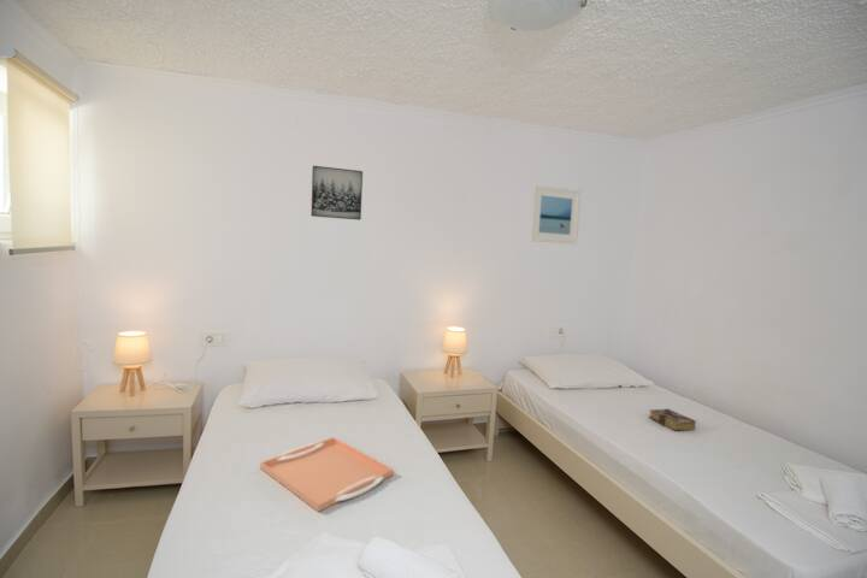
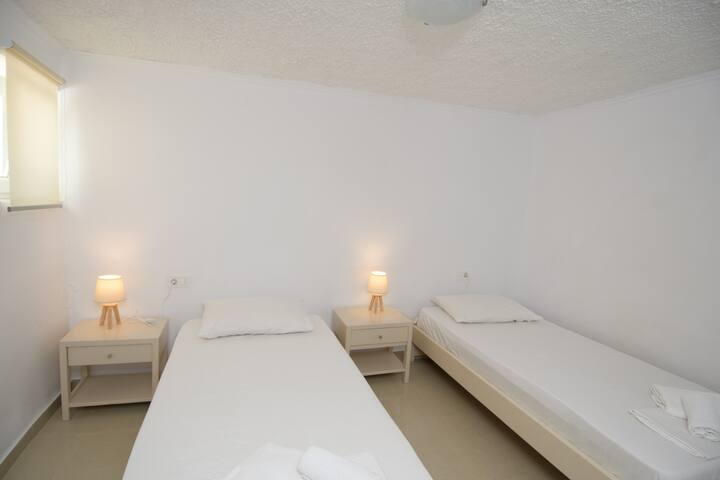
- book (671, 419)
- serving tray (326, 468)
- wall art (336, 193)
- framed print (555, 214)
